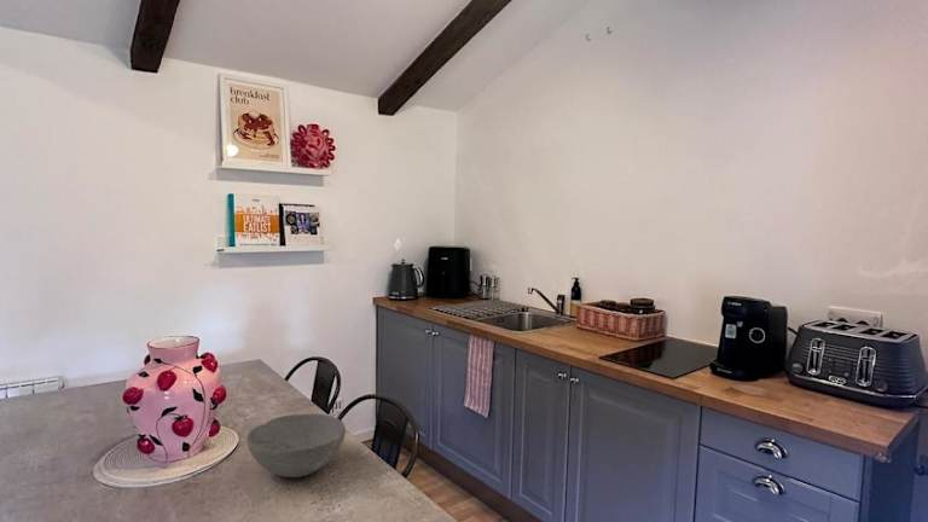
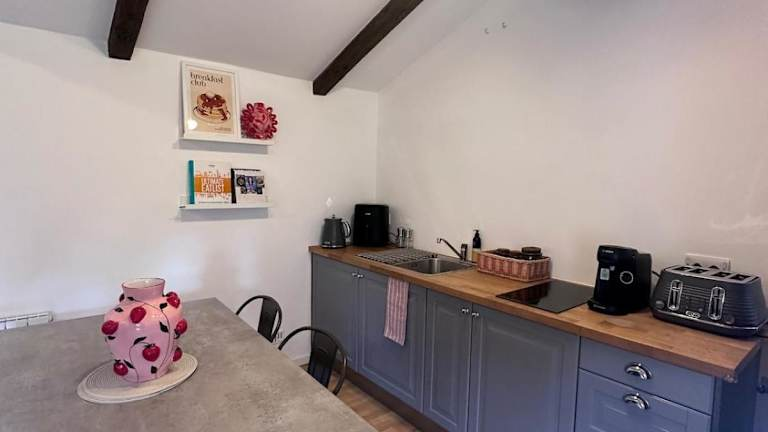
- bowl (296, 448)
